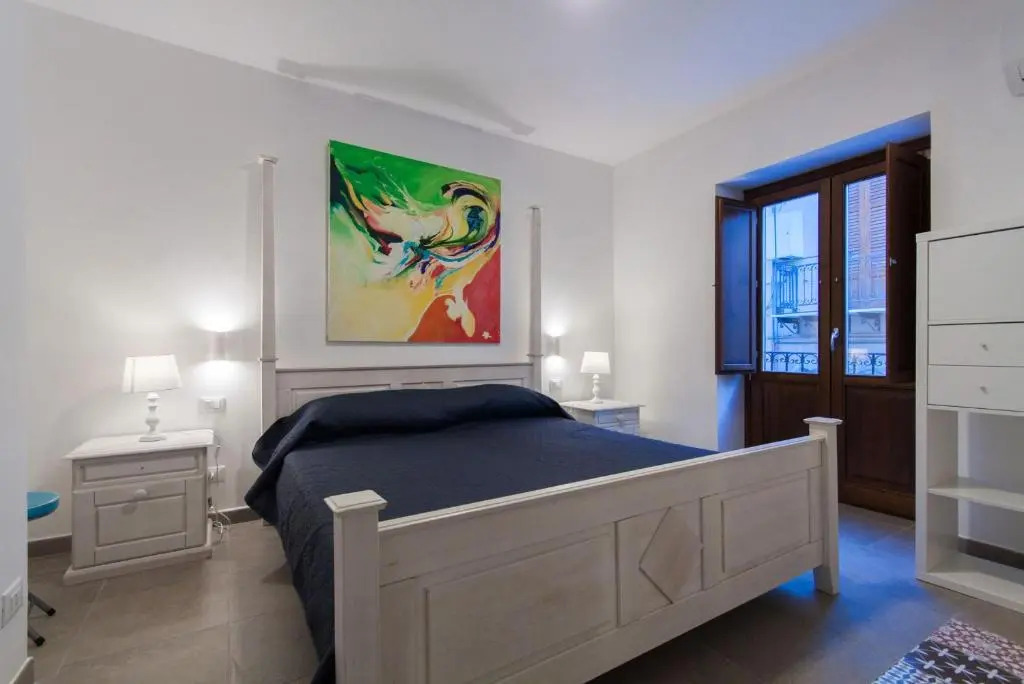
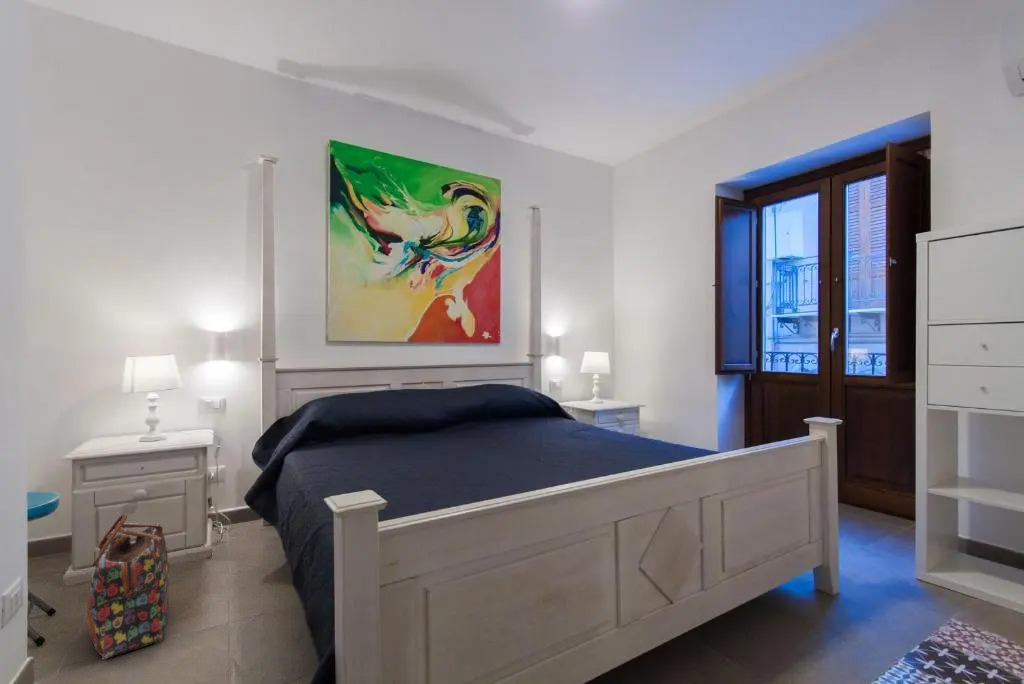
+ backpack (131, 570)
